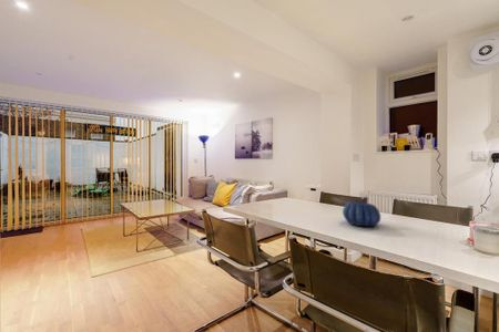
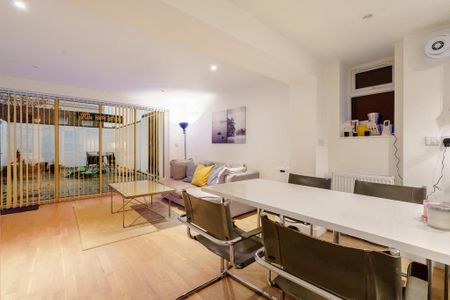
- decorative bowl (360, 212)
